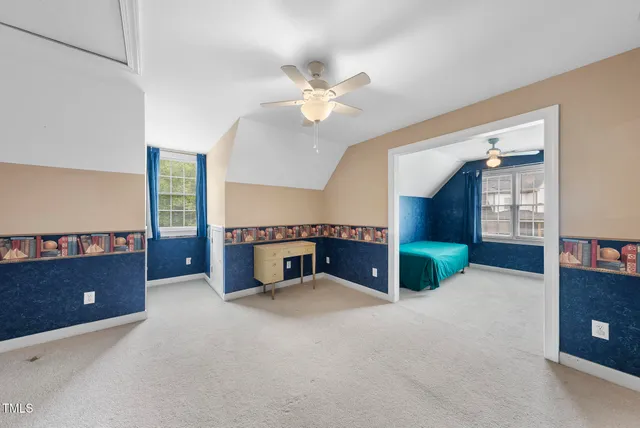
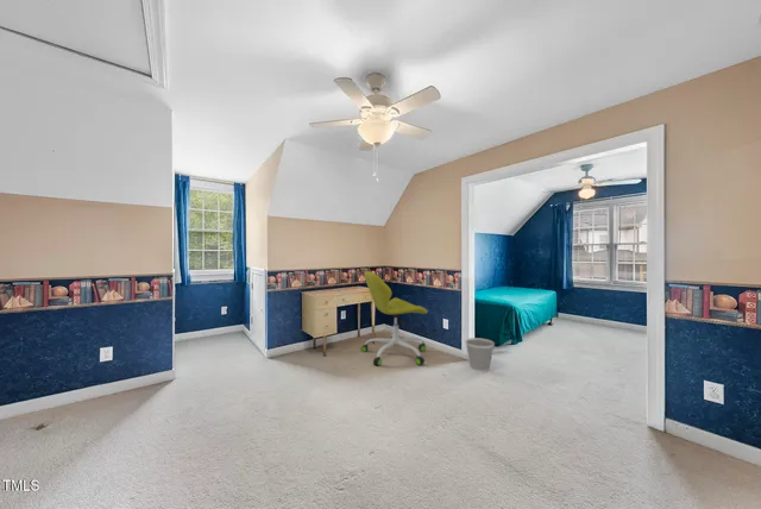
+ office chair (394, 312)
+ wastebasket (479, 356)
